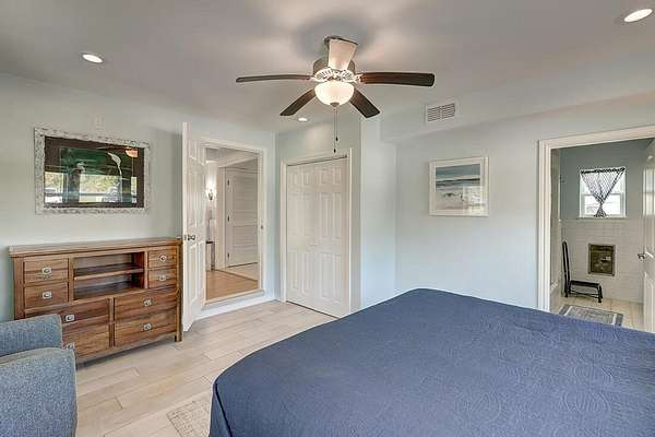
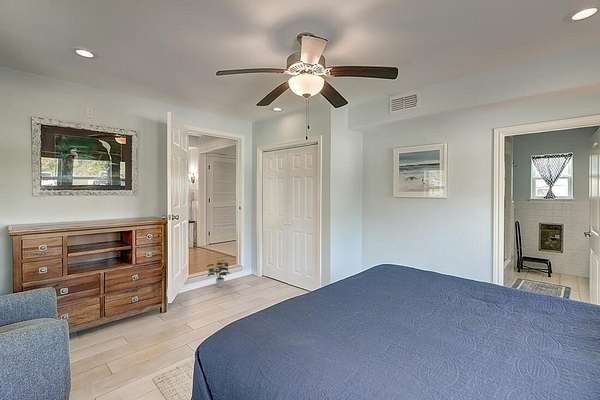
+ potted plant (219, 273)
